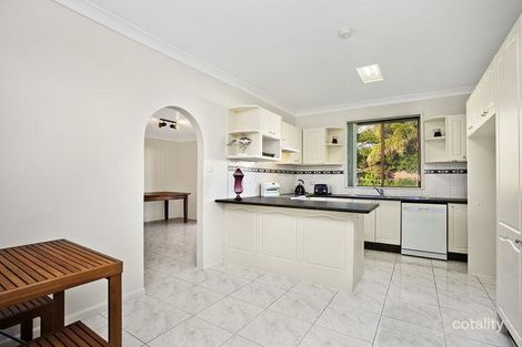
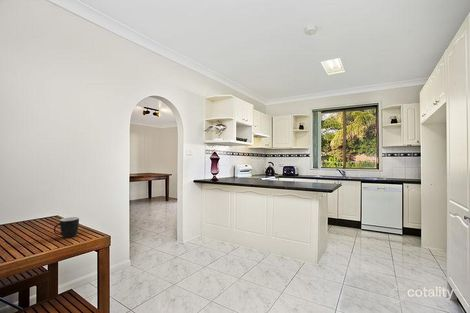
+ mug (66, 228)
